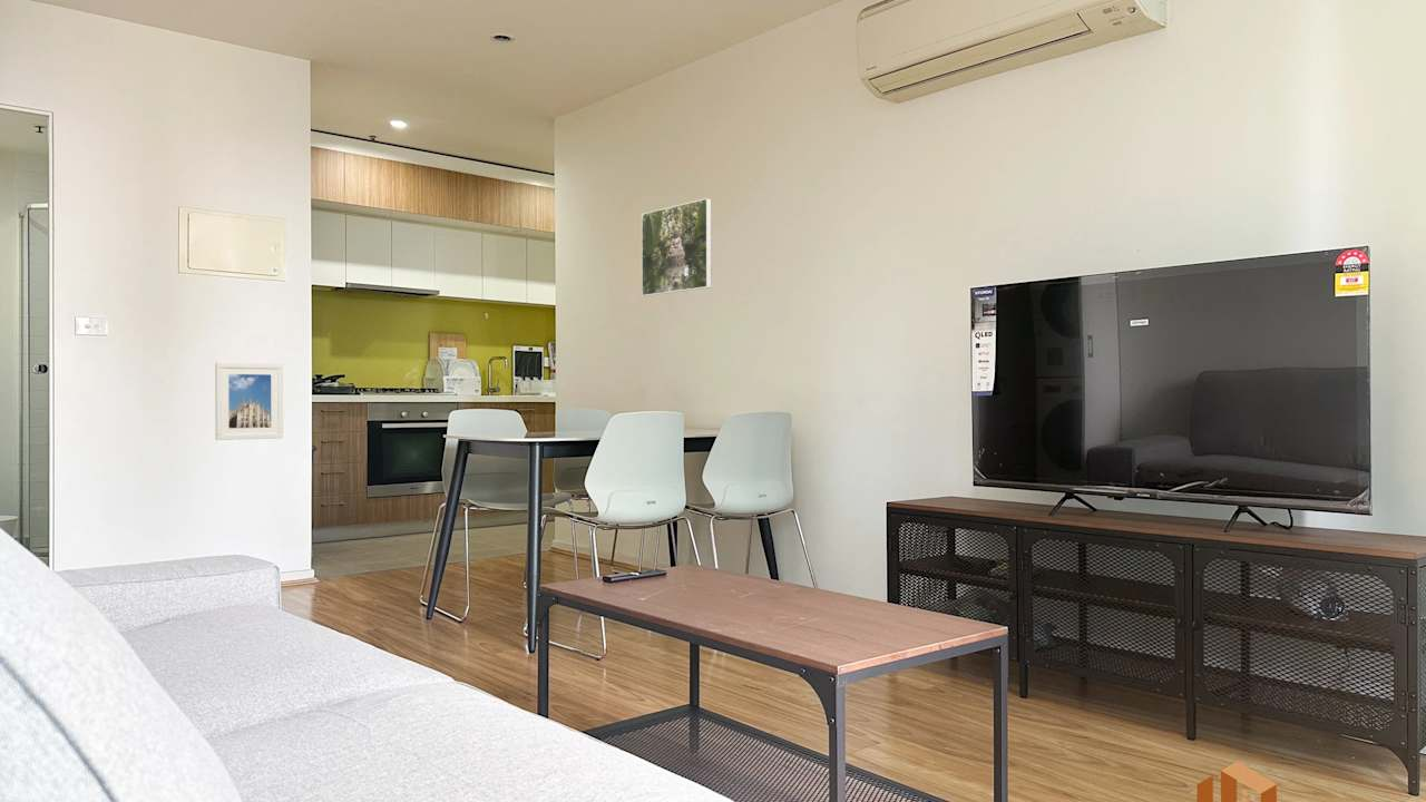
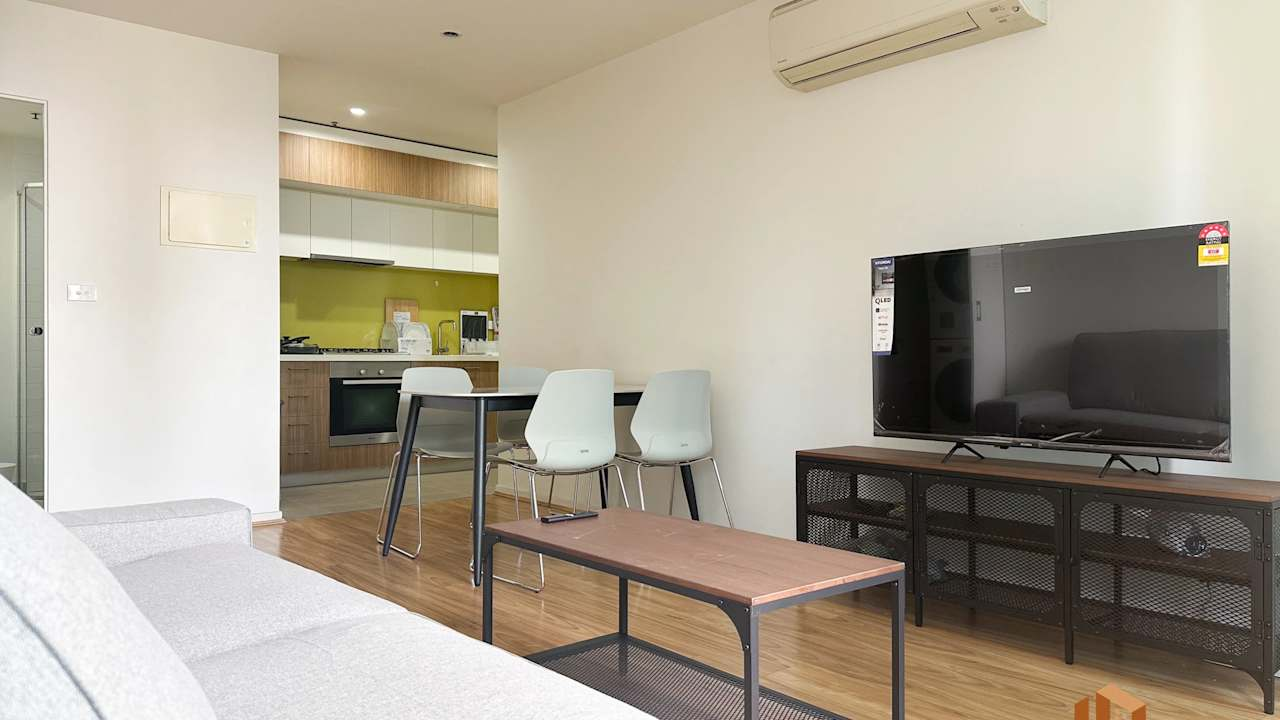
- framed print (250, 401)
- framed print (675, 248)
